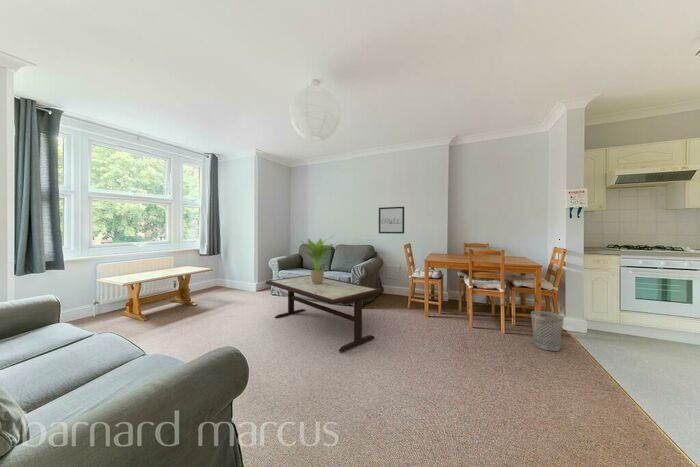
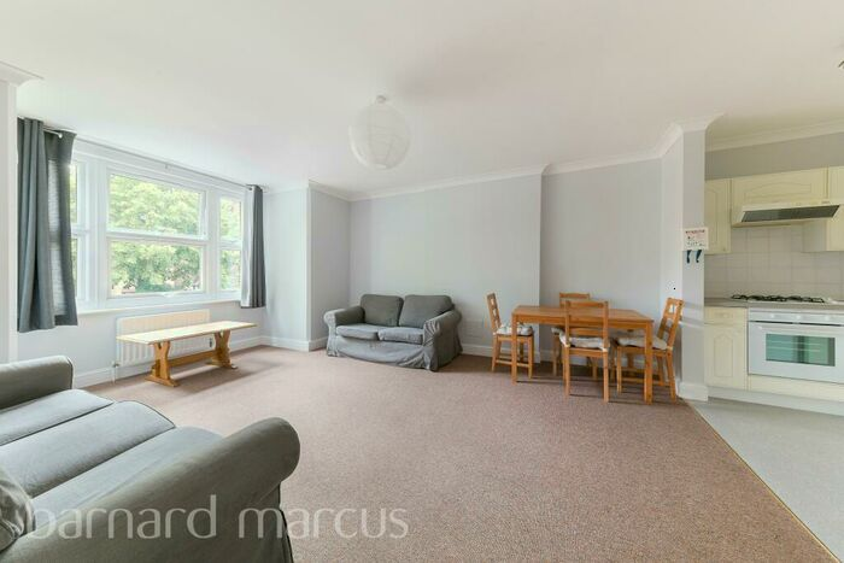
- potted plant (317, 257)
- wall art (391, 220)
- coffee table (319, 305)
- wastebasket (547, 330)
